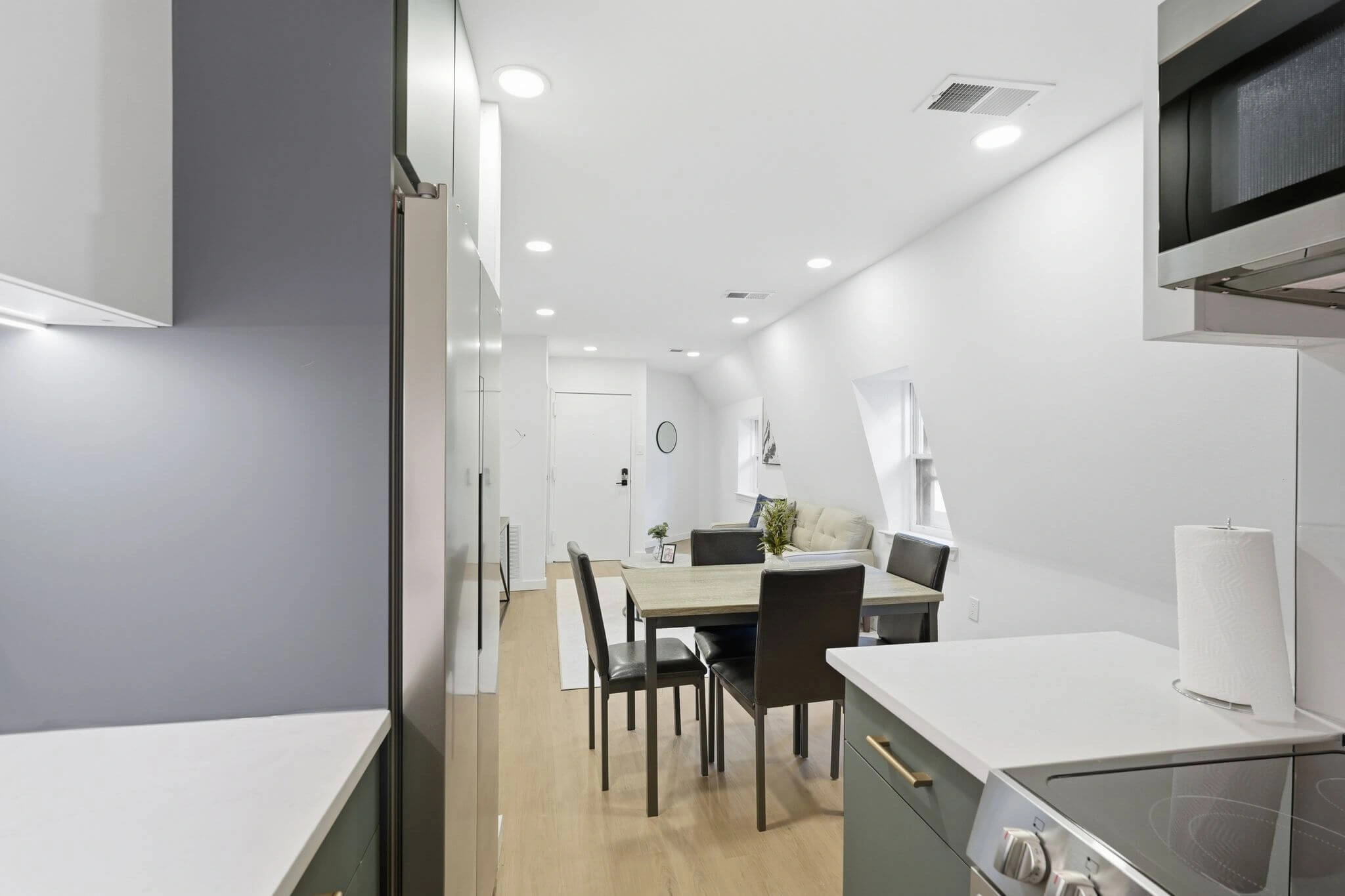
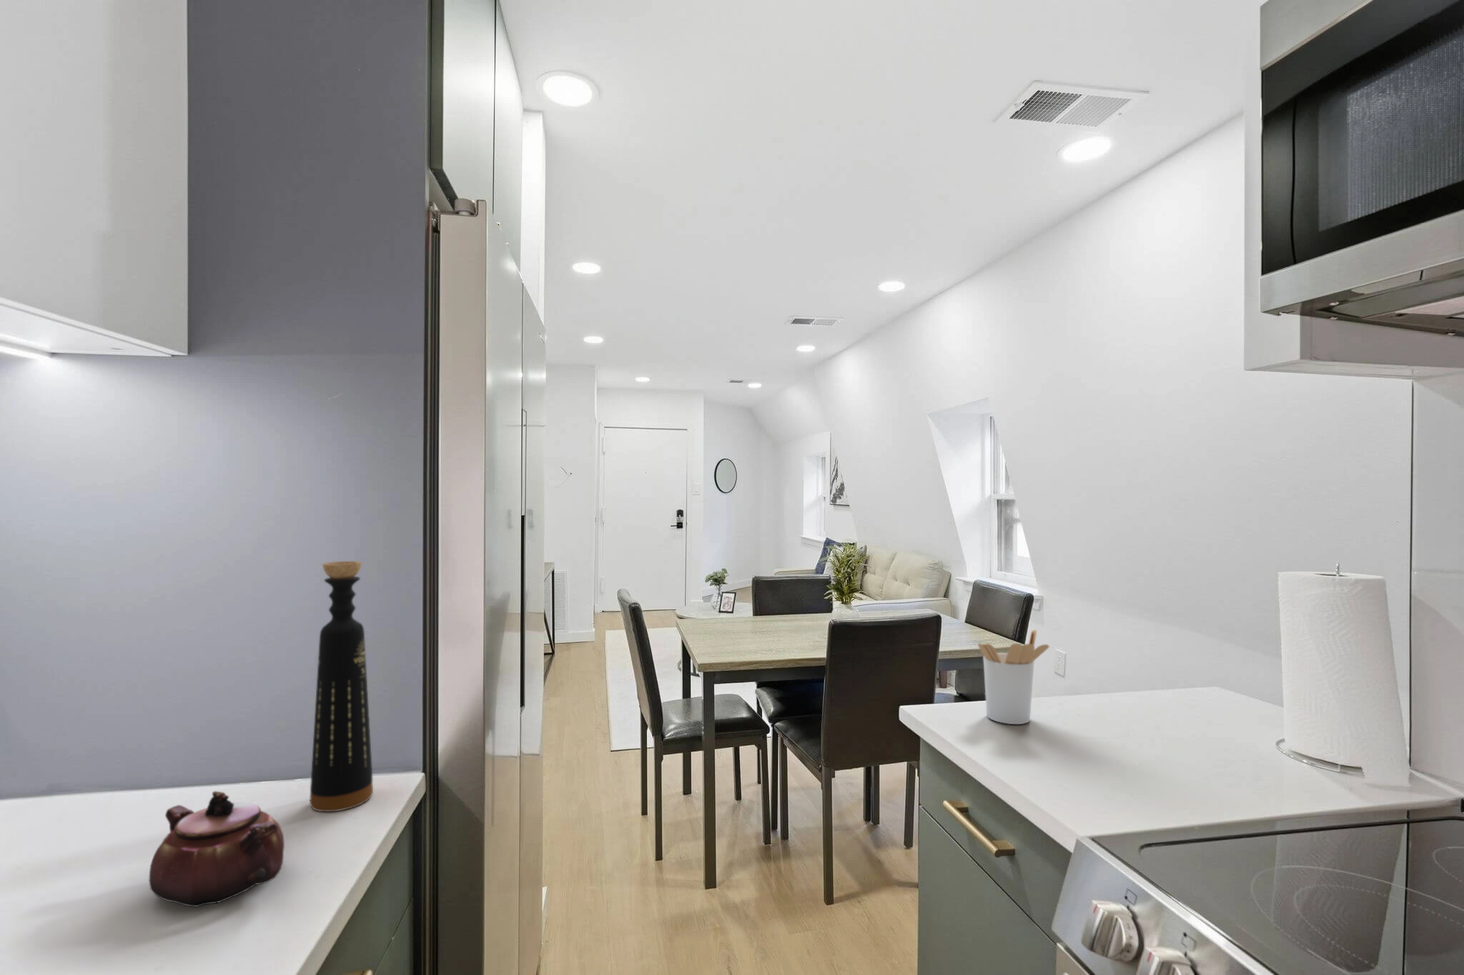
+ utensil holder (1014, 677)
+ teapot (221, 839)
+ bottle (342, 681)
